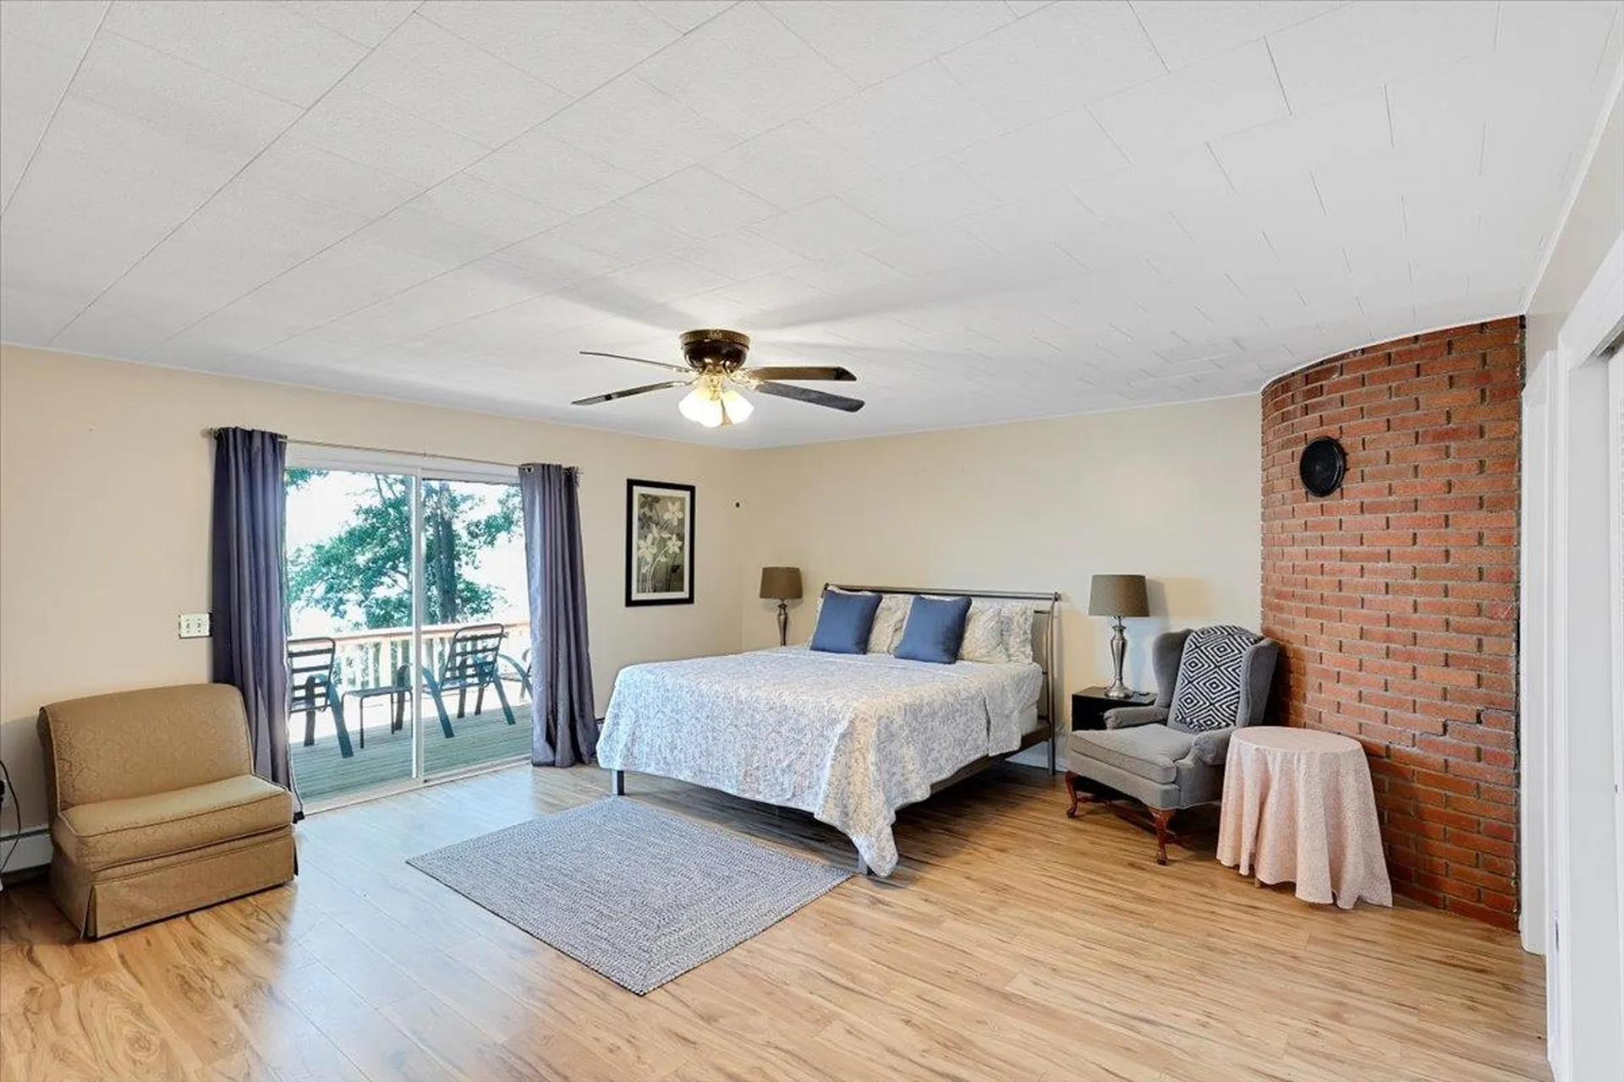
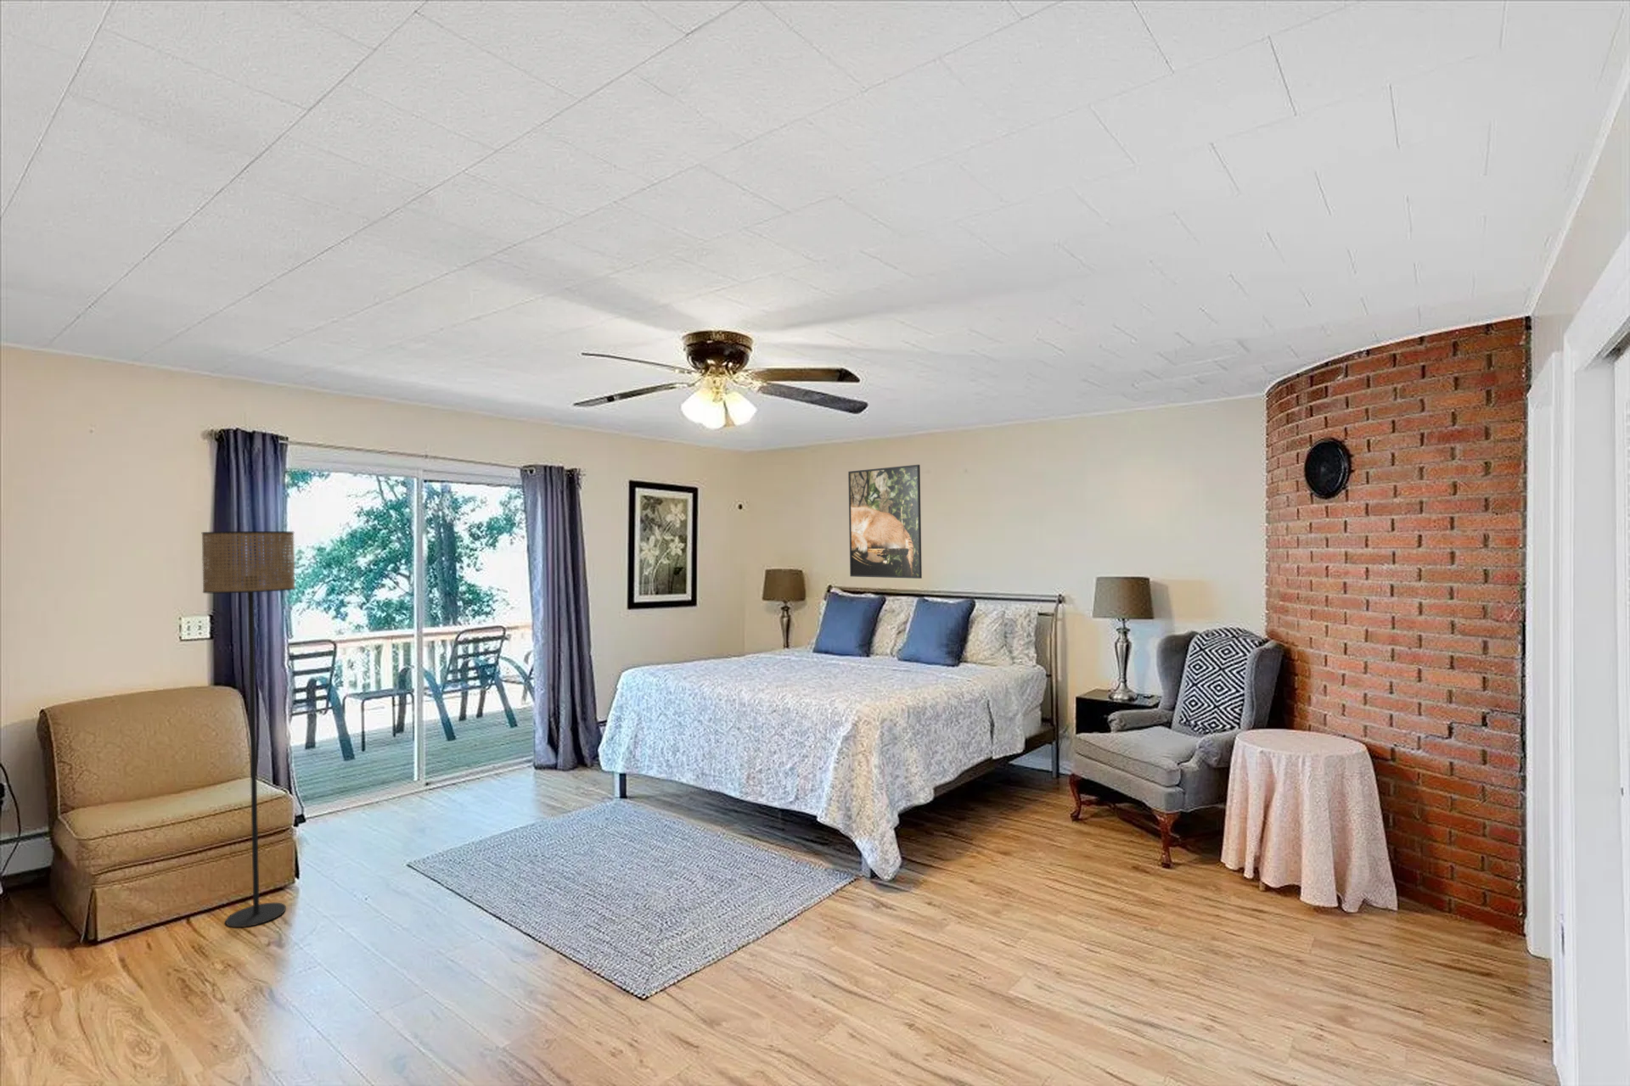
+ floor lamp (252, 724)
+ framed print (883, 522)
